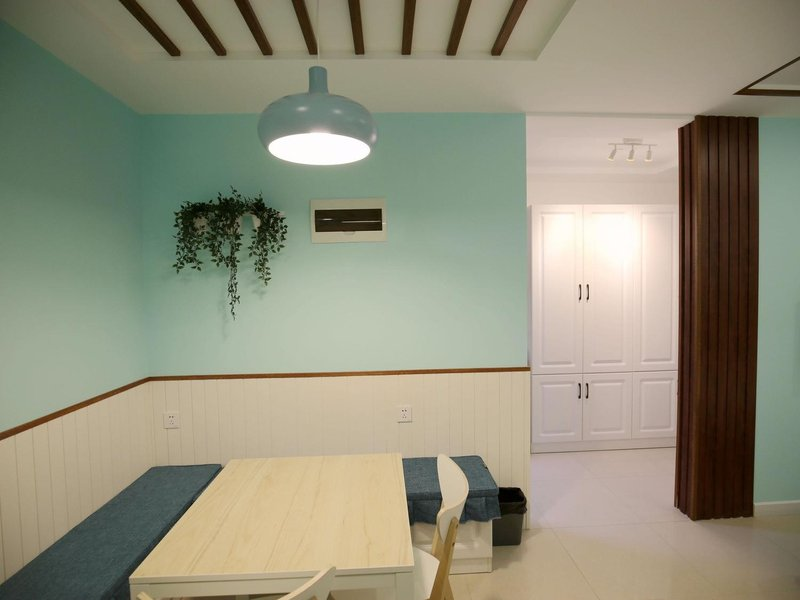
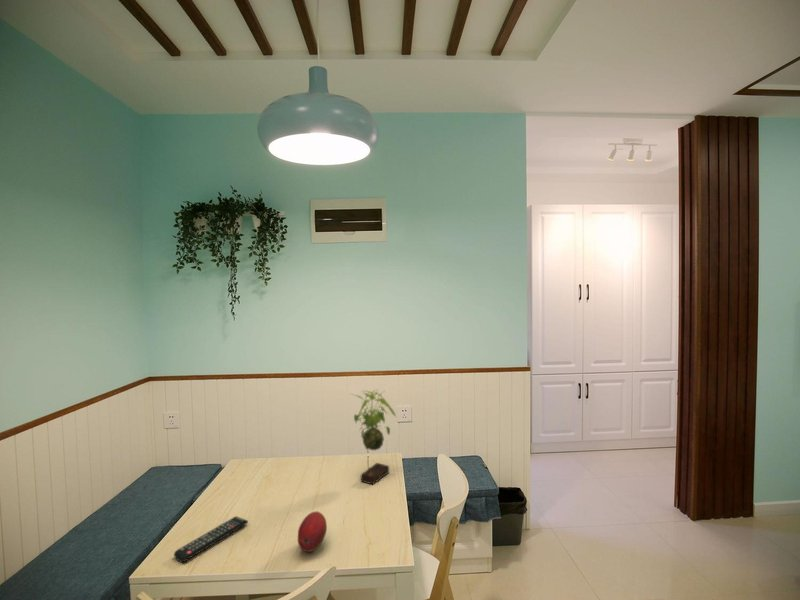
+ fruit (313, 530)
+ plant (372, 431)
+ remote control (213, 537)
